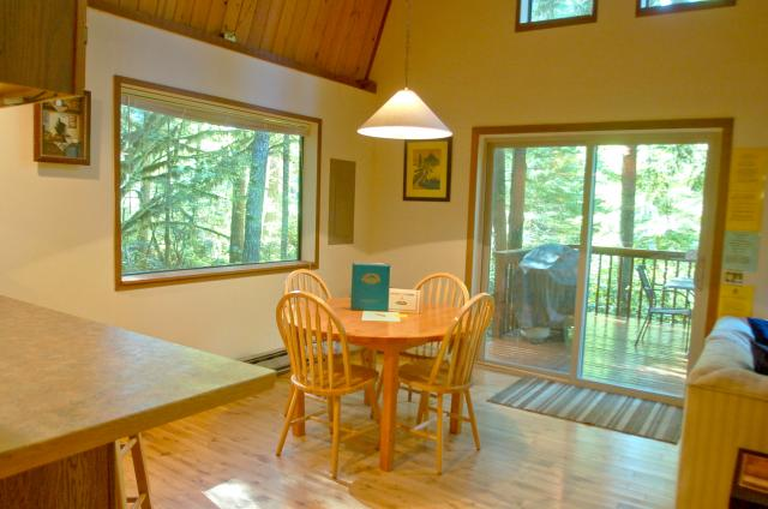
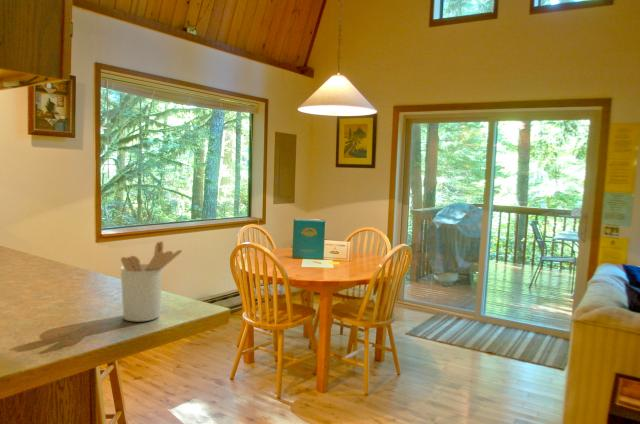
+ utensil holder (150, 281)
